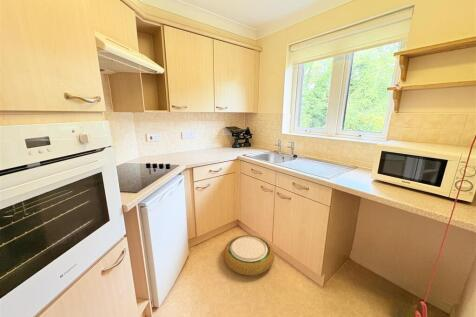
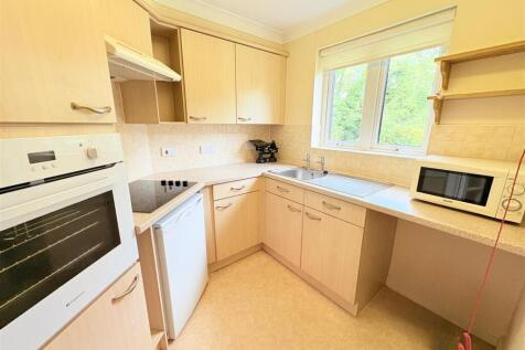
- woven basket (248, 252)
